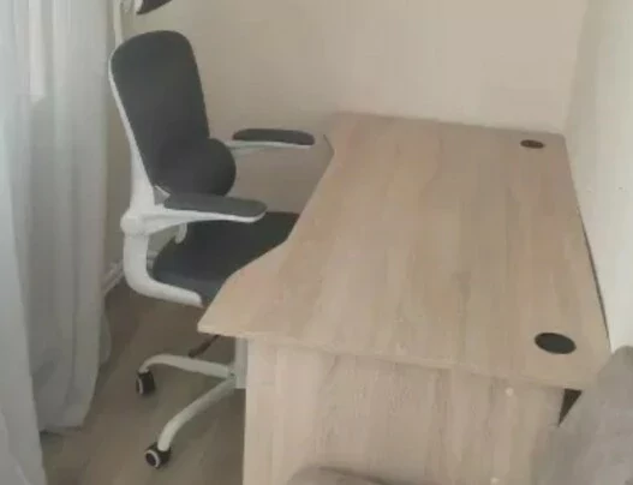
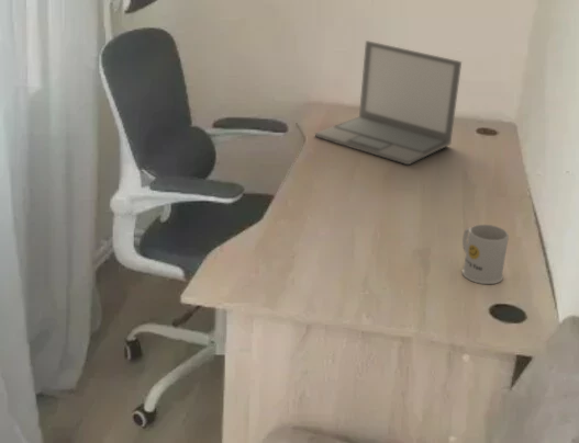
+ mug (480, 251)
+ laptop (387, 100)
